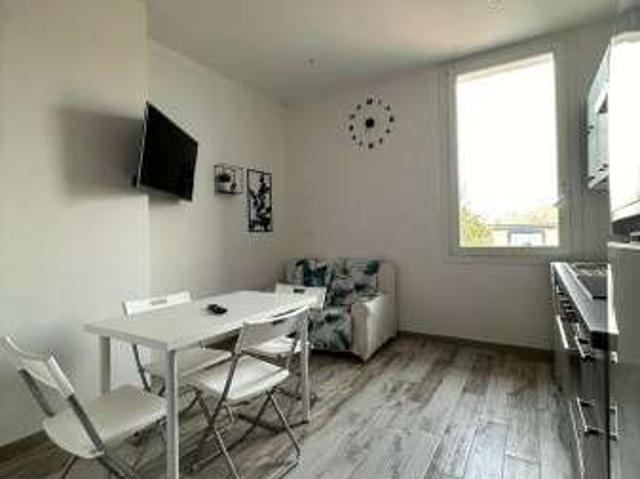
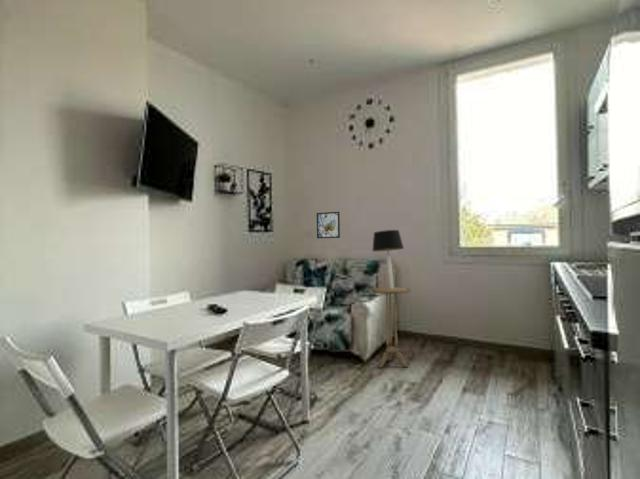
+ table lamp (390, 259)
+ side table (390, 326)
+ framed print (328, 225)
